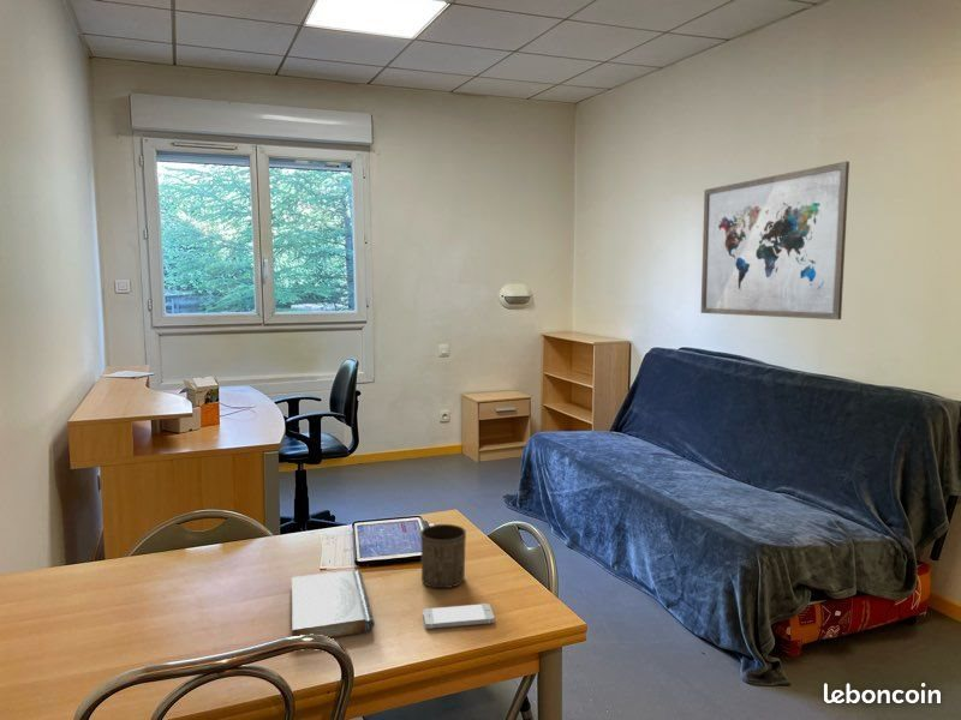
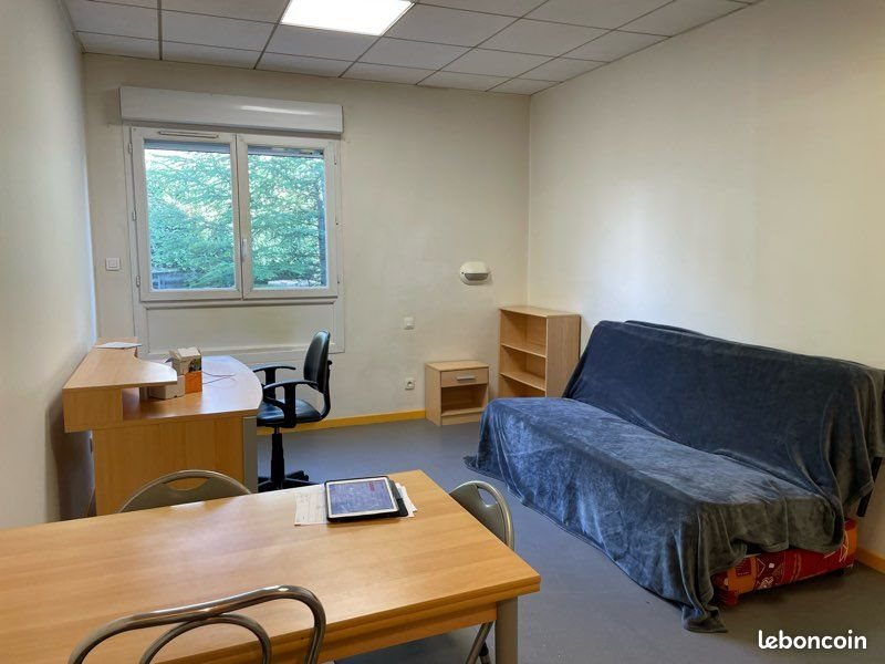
- cup (443, 556)
- wall art (765, 247)
- book (330, 602)
- smartphone (458, 616)
